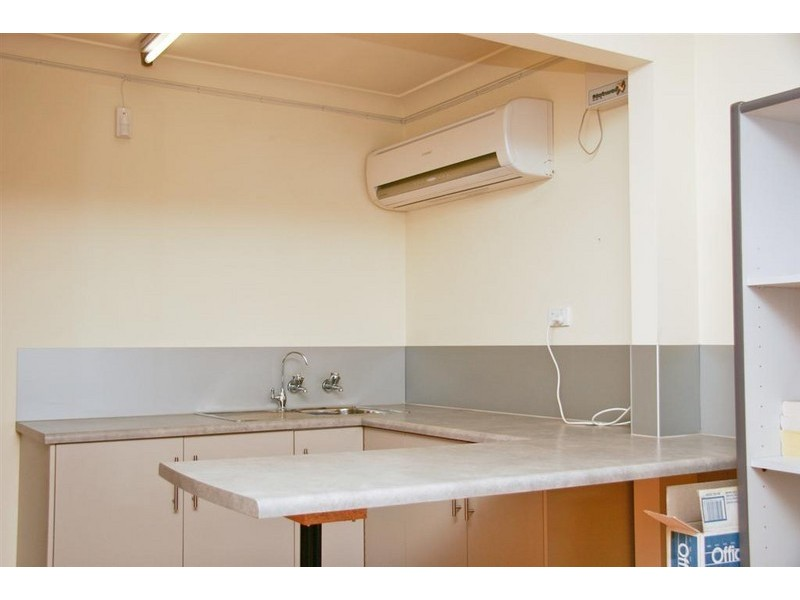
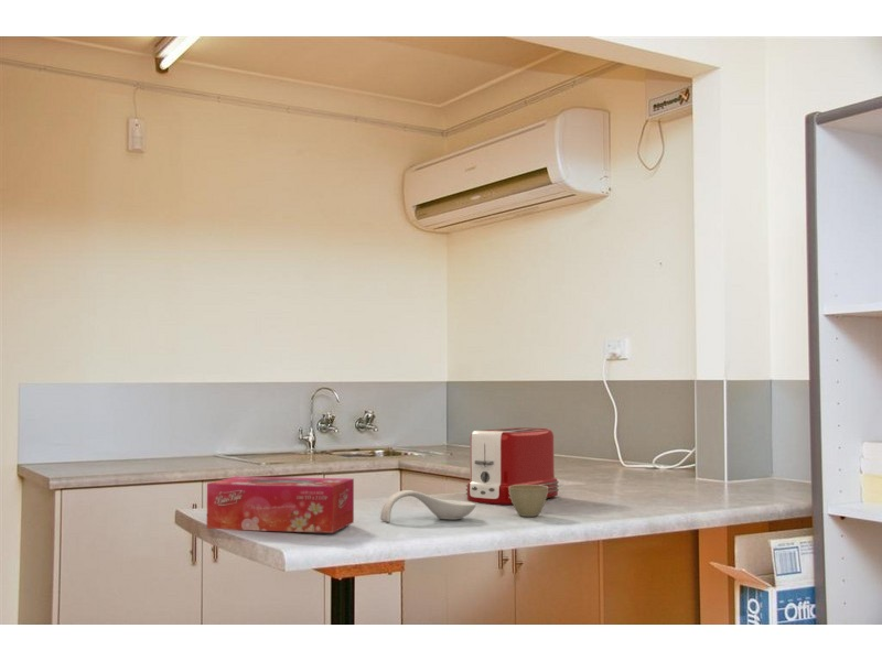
+ tissue box (281, 502)
+ flower pot (528, 500)
+ spoon rest (429, 503)
+ toaster (513, 463)
